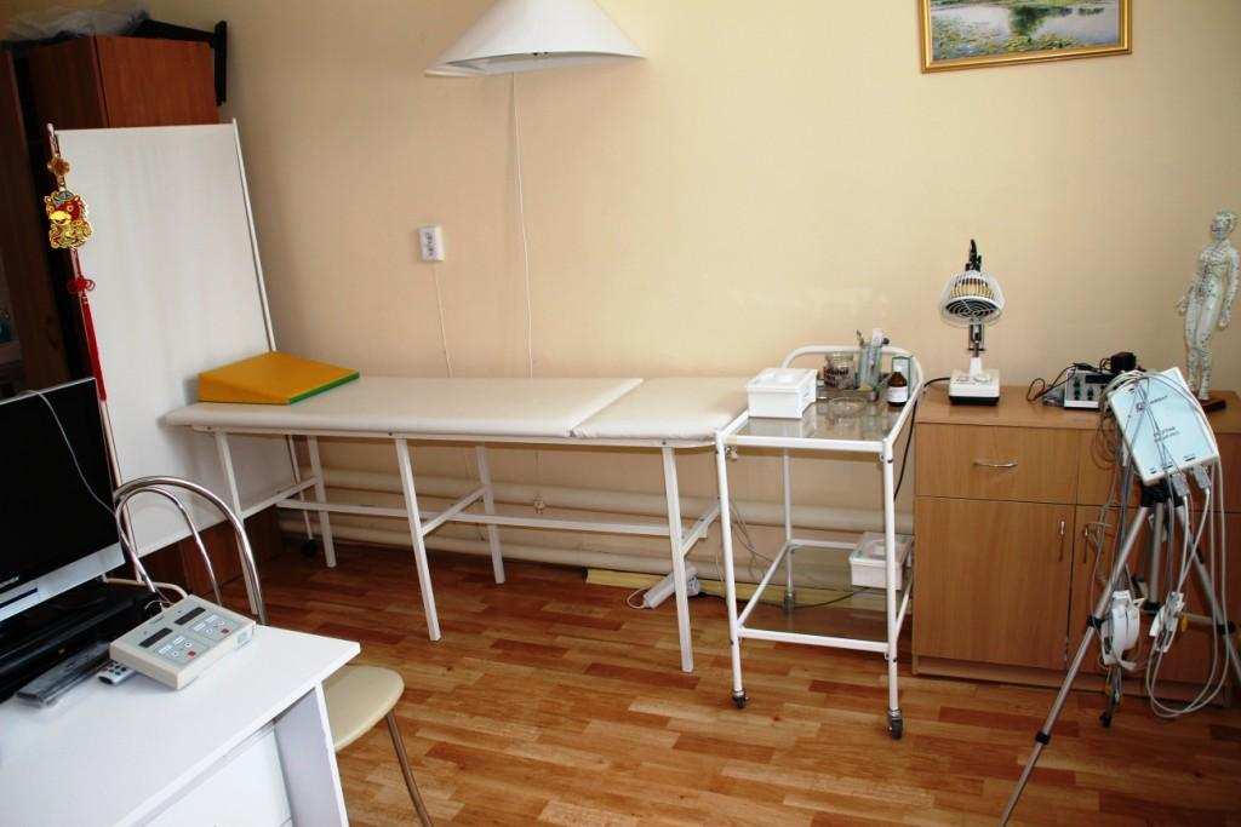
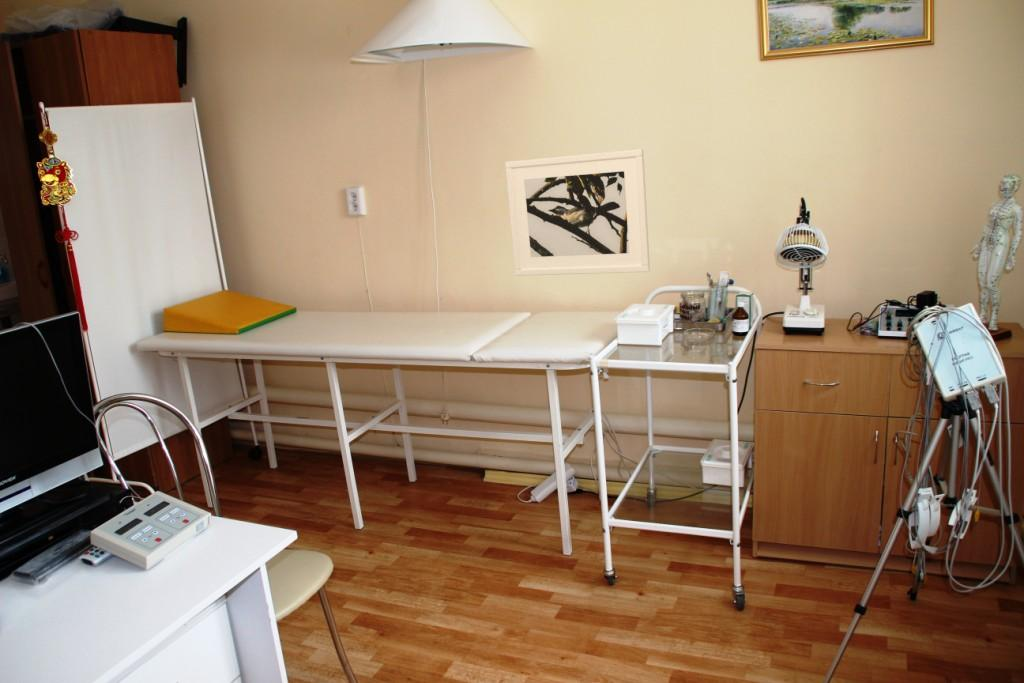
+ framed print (576, 215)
